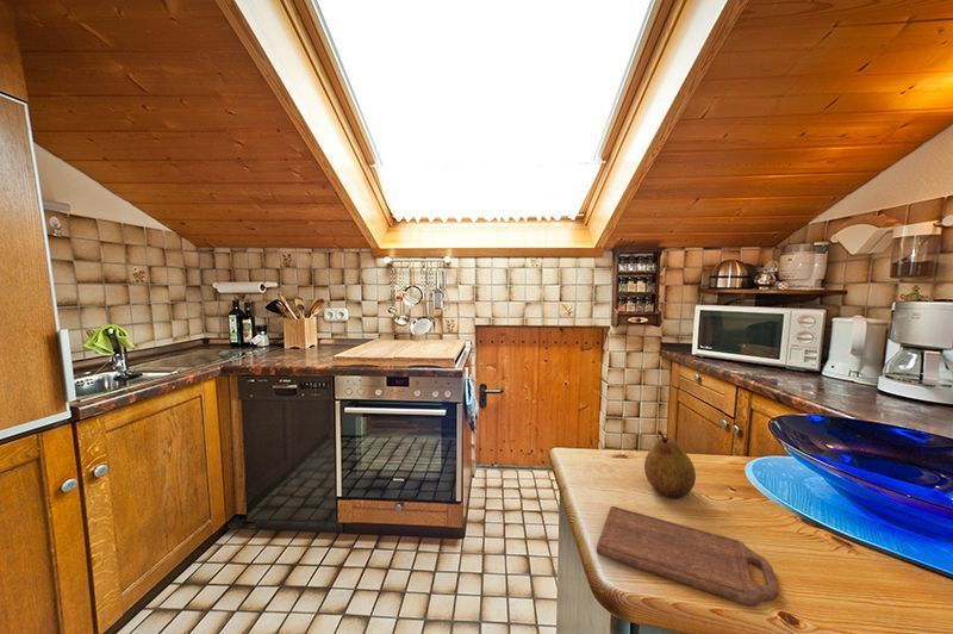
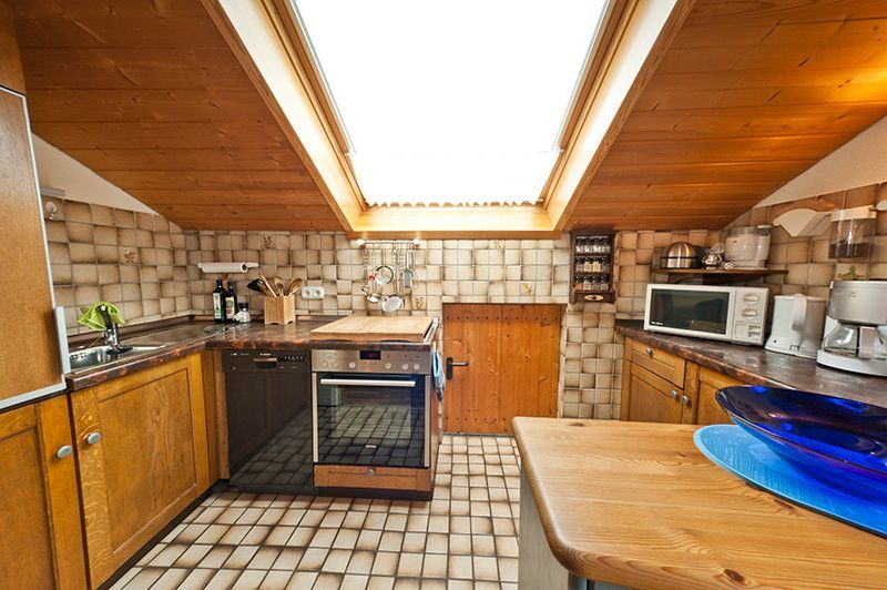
- fruit (669, 460)
- cutting board (680, 551)
